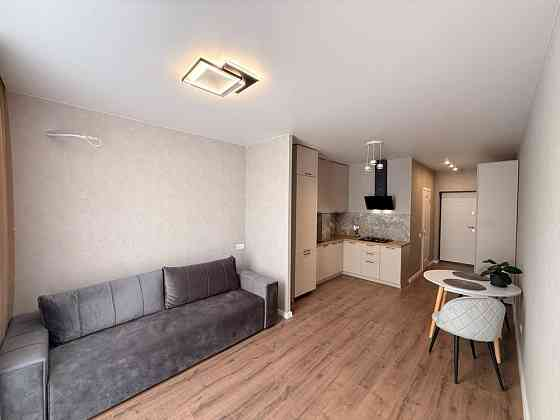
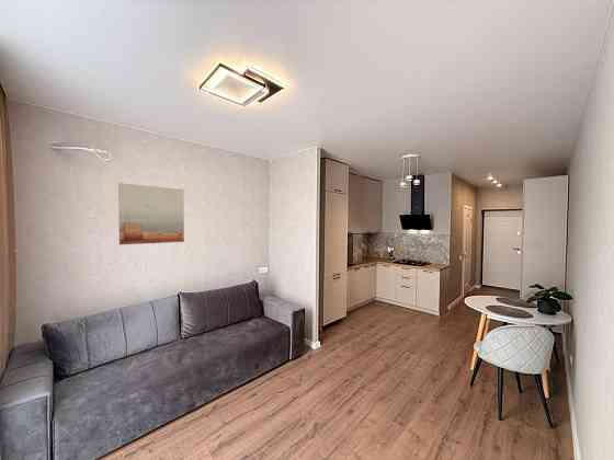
+ wall art (154, 215)
